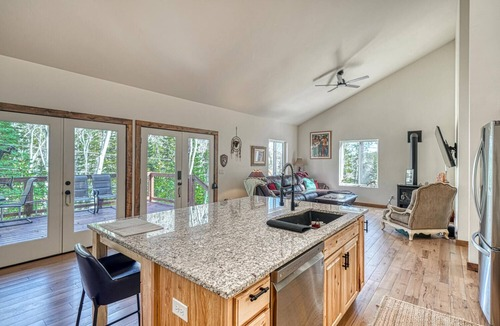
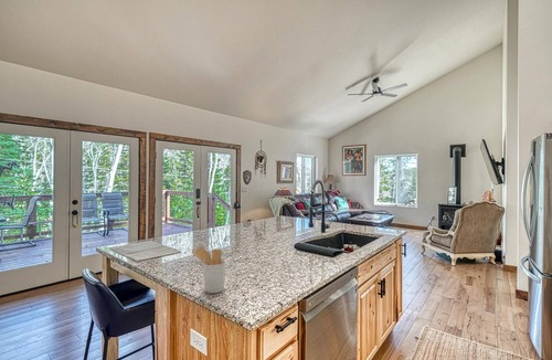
+ utensil holder (209, 267)
